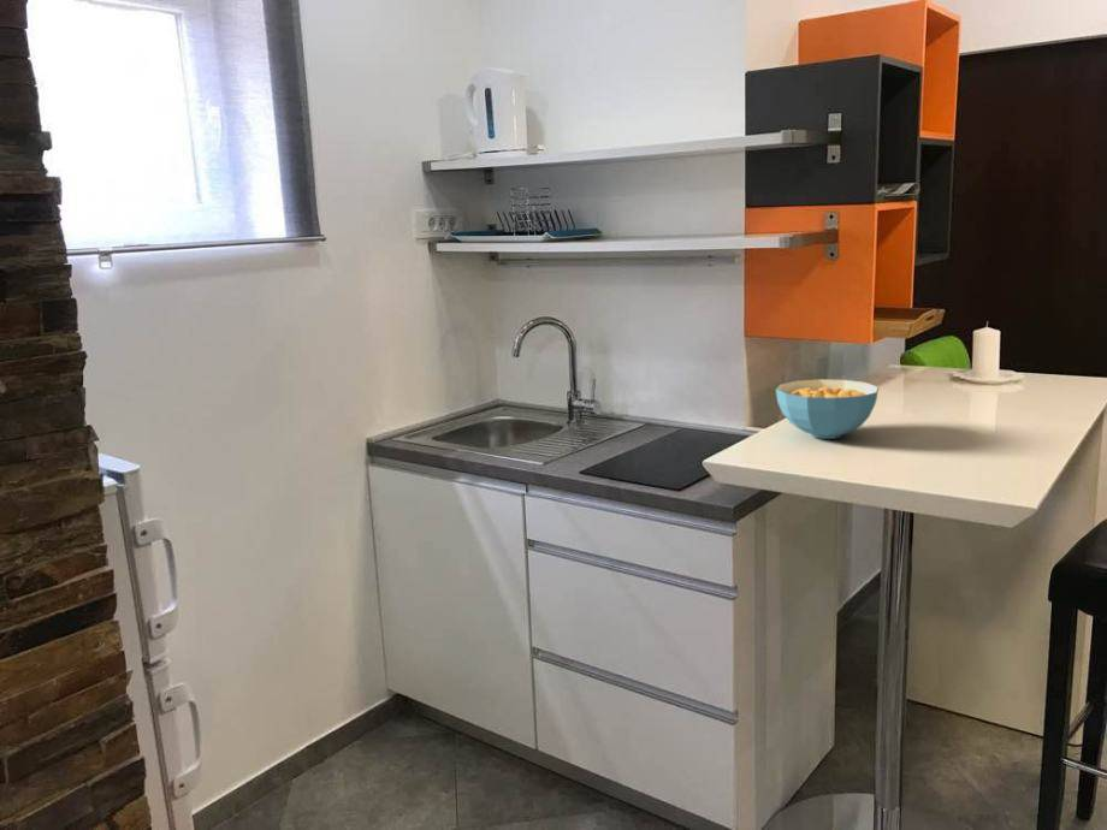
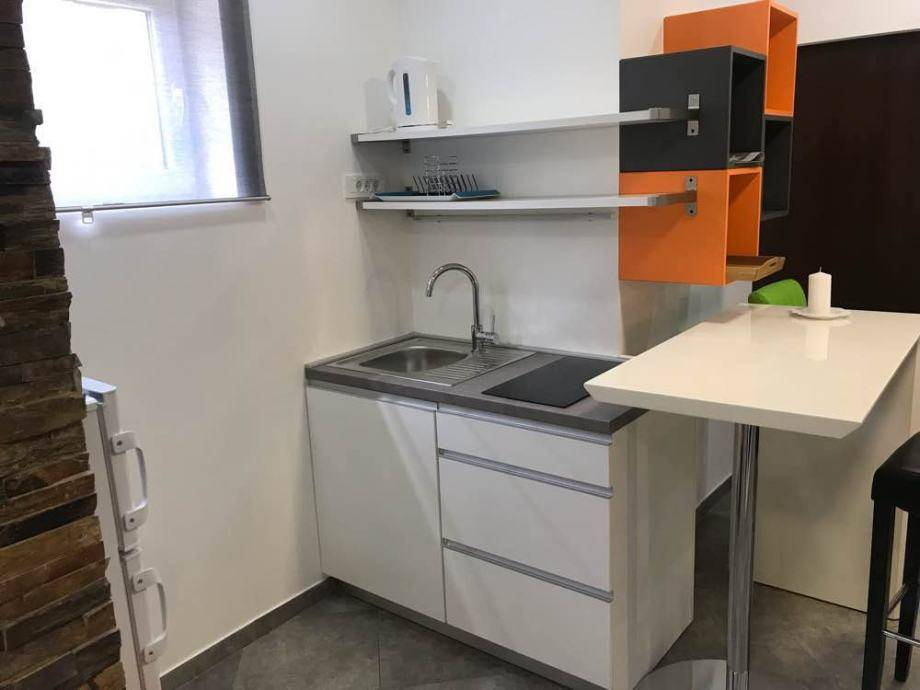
- cereal bowl (825, 411)
